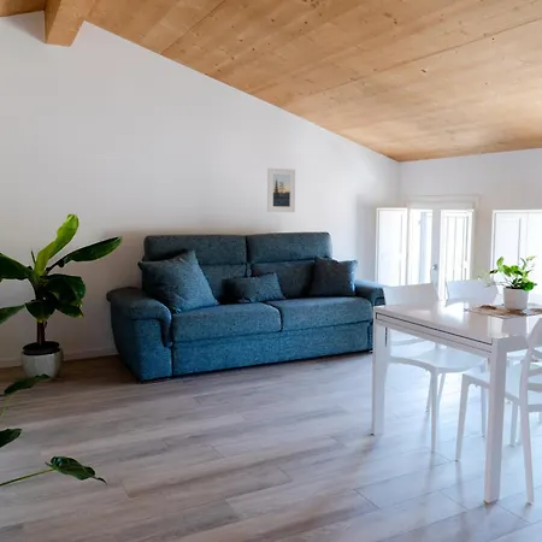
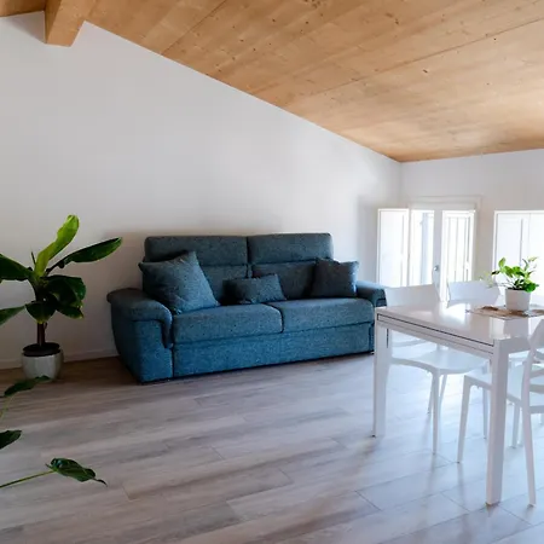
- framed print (281, 190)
